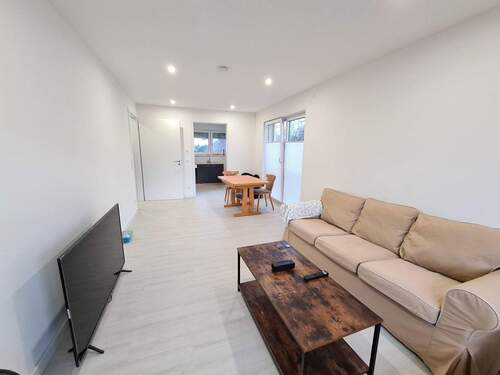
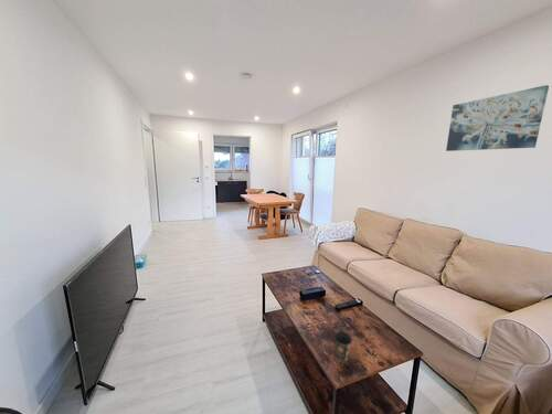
+ wall art (488, 124)
+ coffee cup (342, 347)
